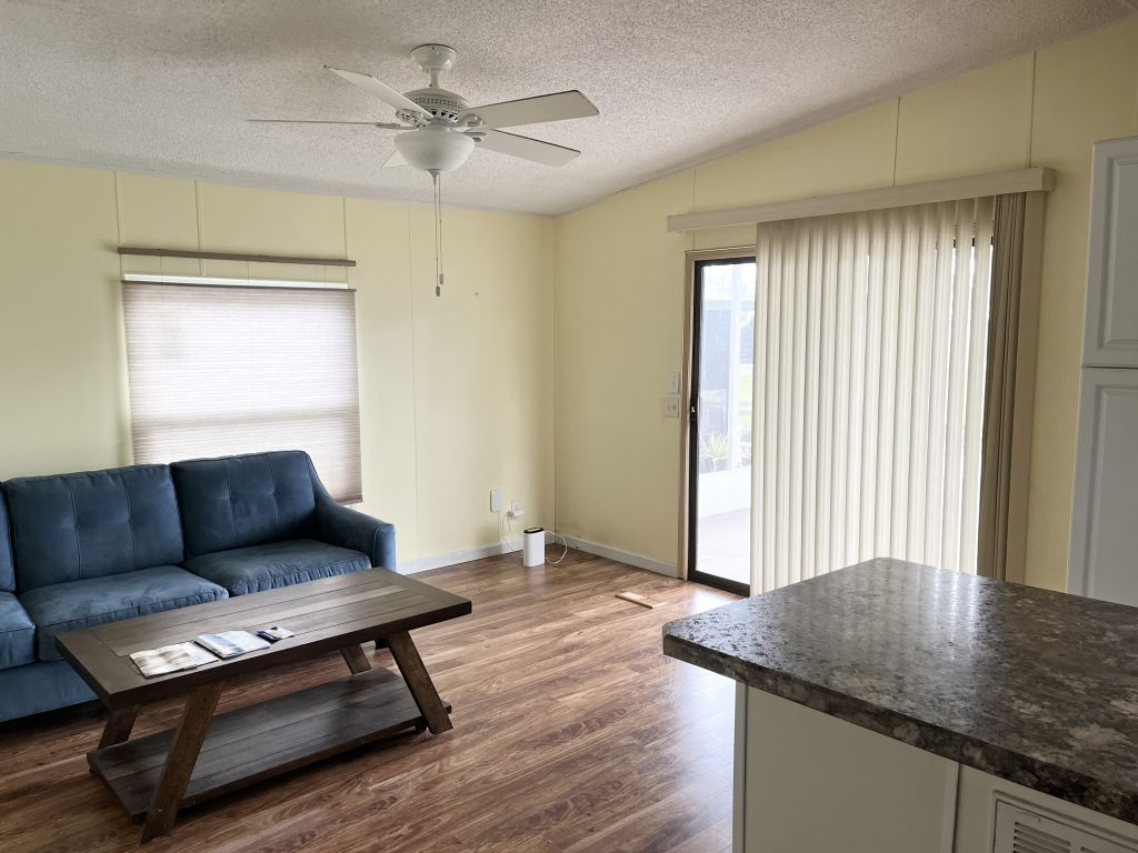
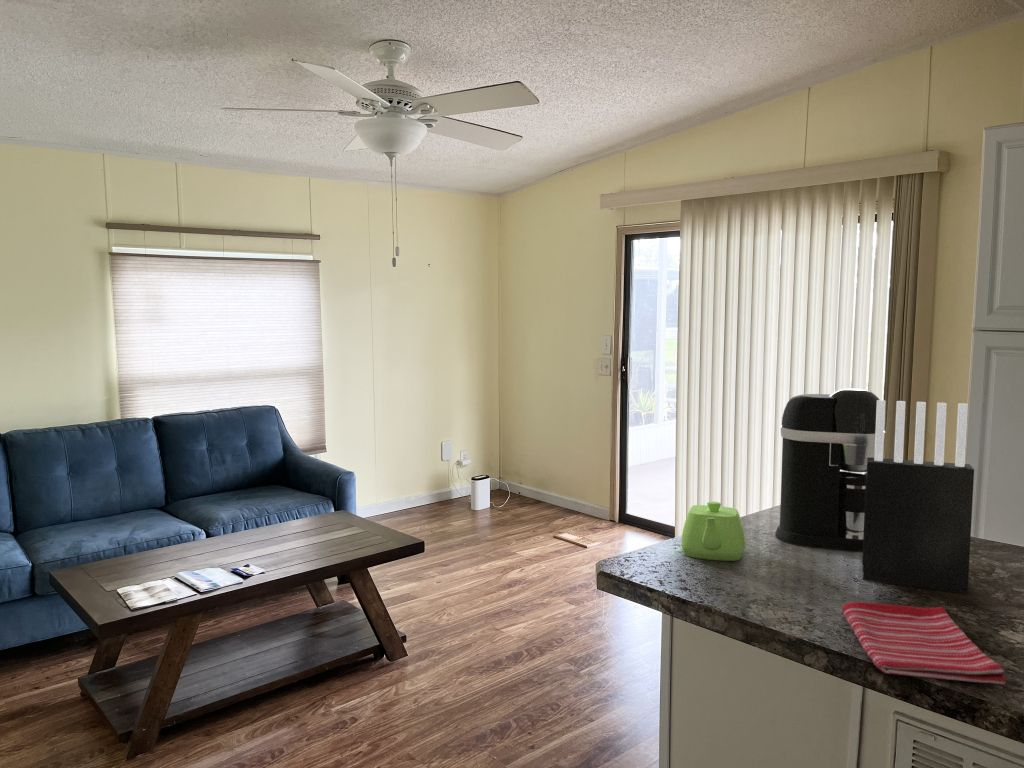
+ teapot (713, 528)
+ dish towel (915, 637)
+ knife block (915, 489)
+ coffee maker (830, 464)
